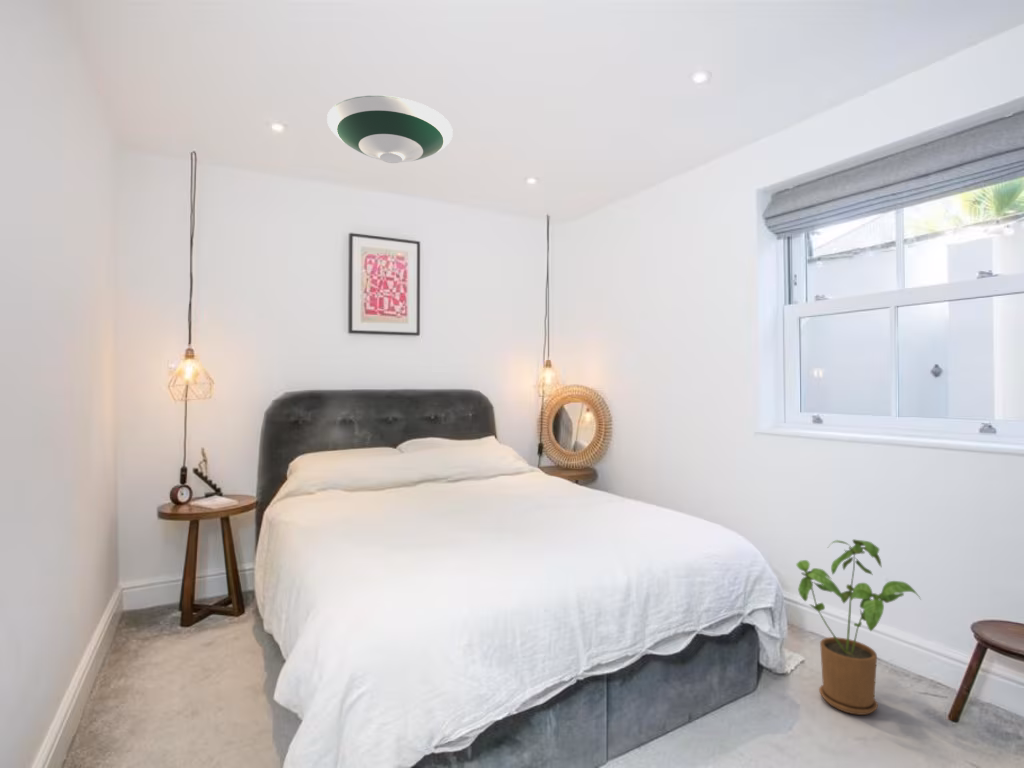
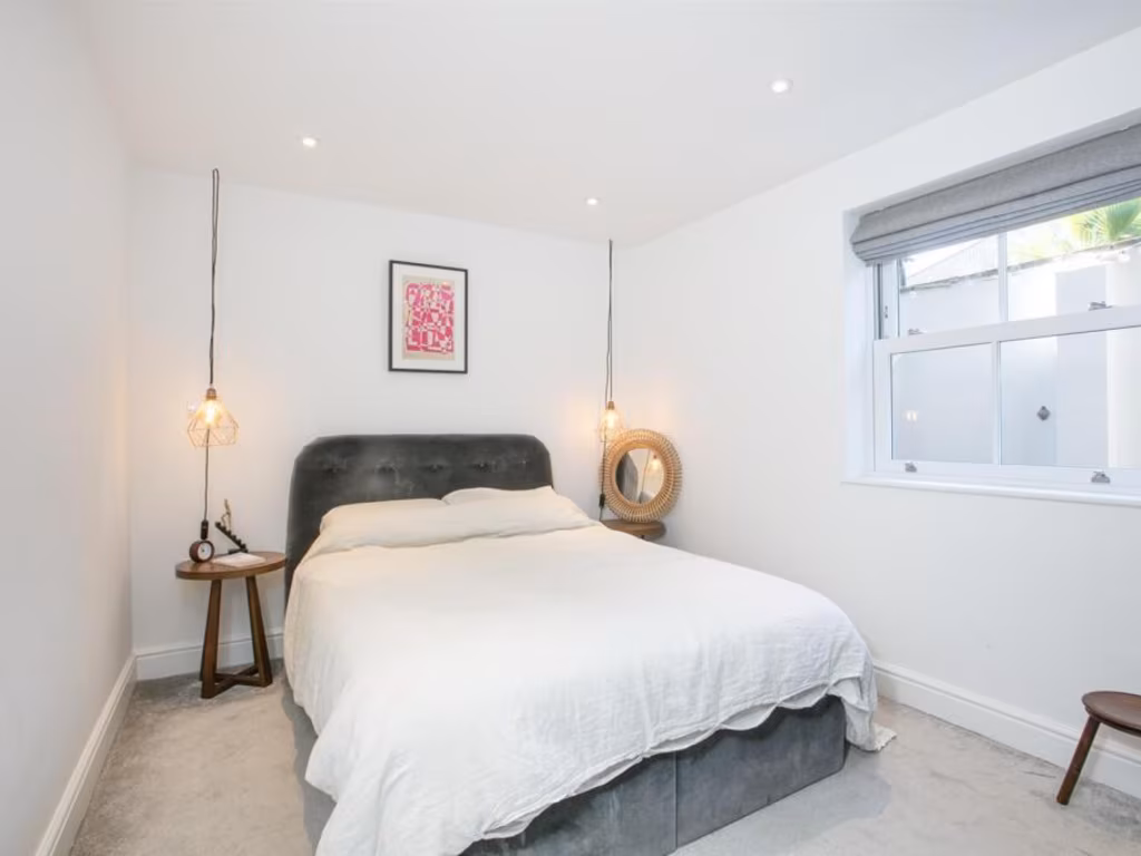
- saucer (391, 143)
- house plant (856, 623)
